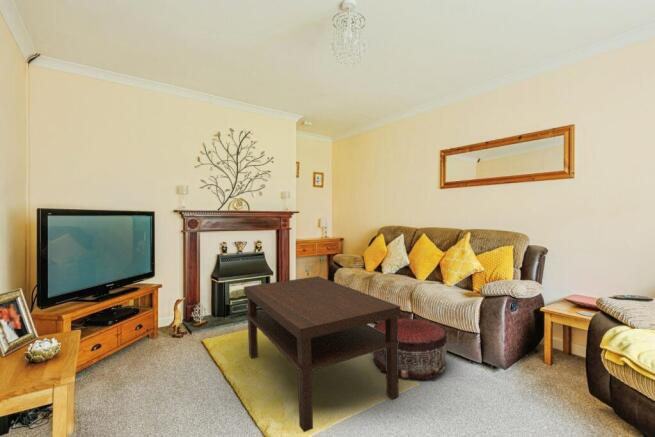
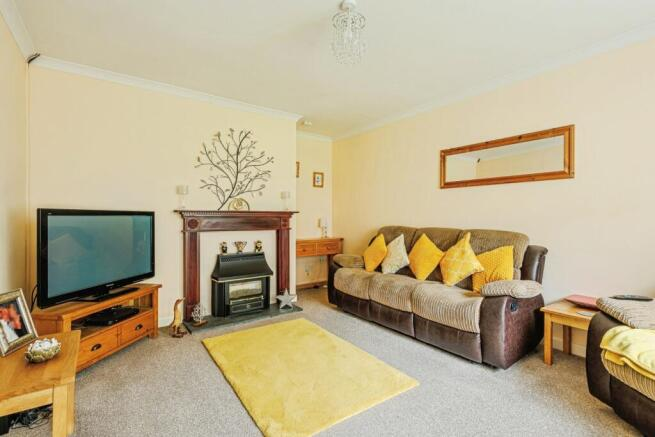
- pouf (409, 343)
- coffee table (311, 333)
